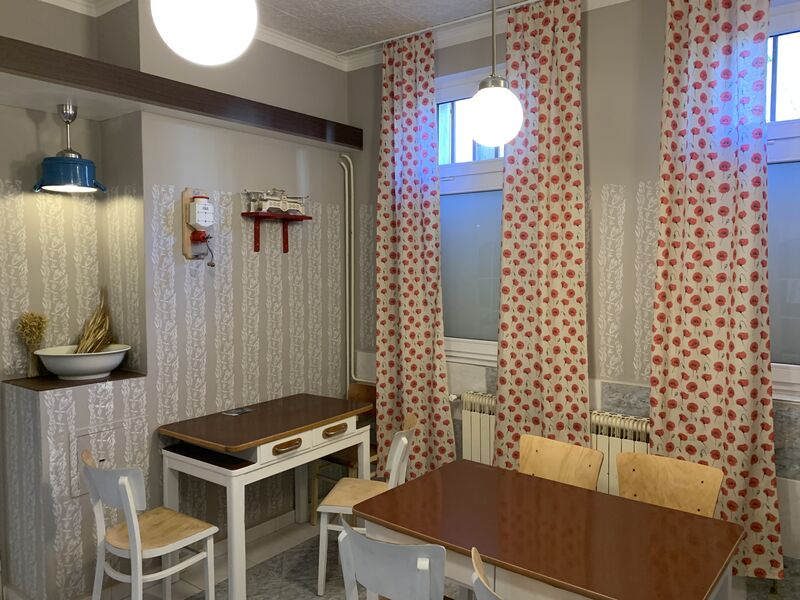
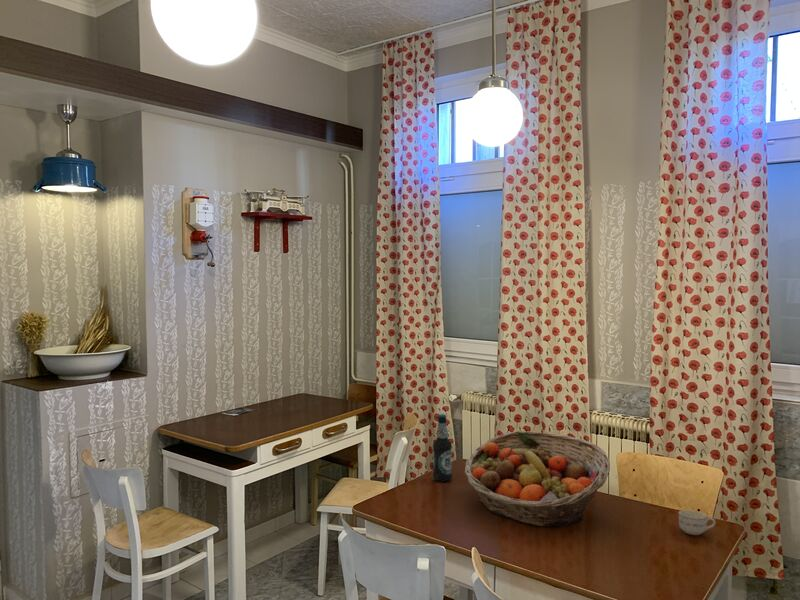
+ bottle (442, 447)
+ fruit basket (534, 475)
+ cup (696, 523)
